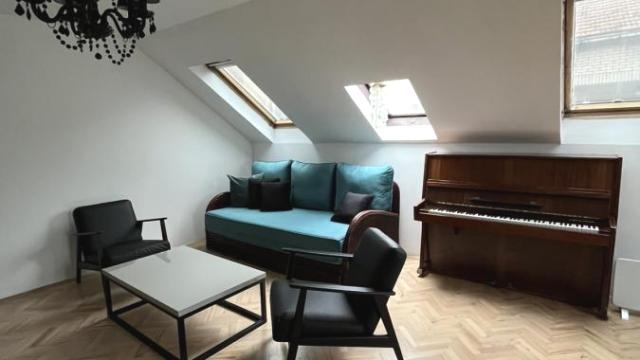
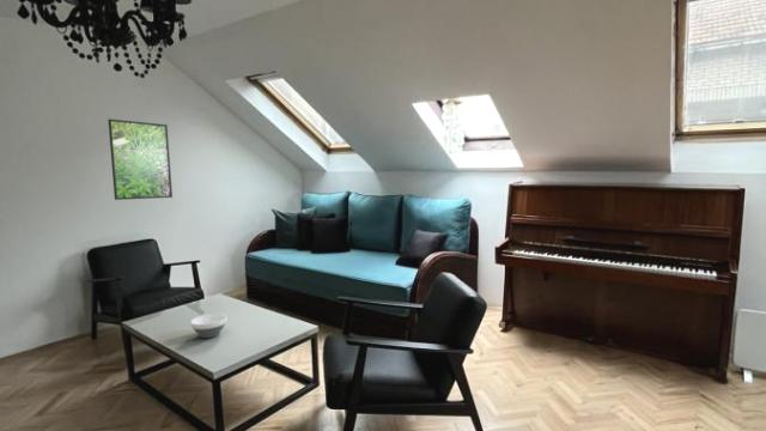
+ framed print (141, 160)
+ bowl (209, 327)
